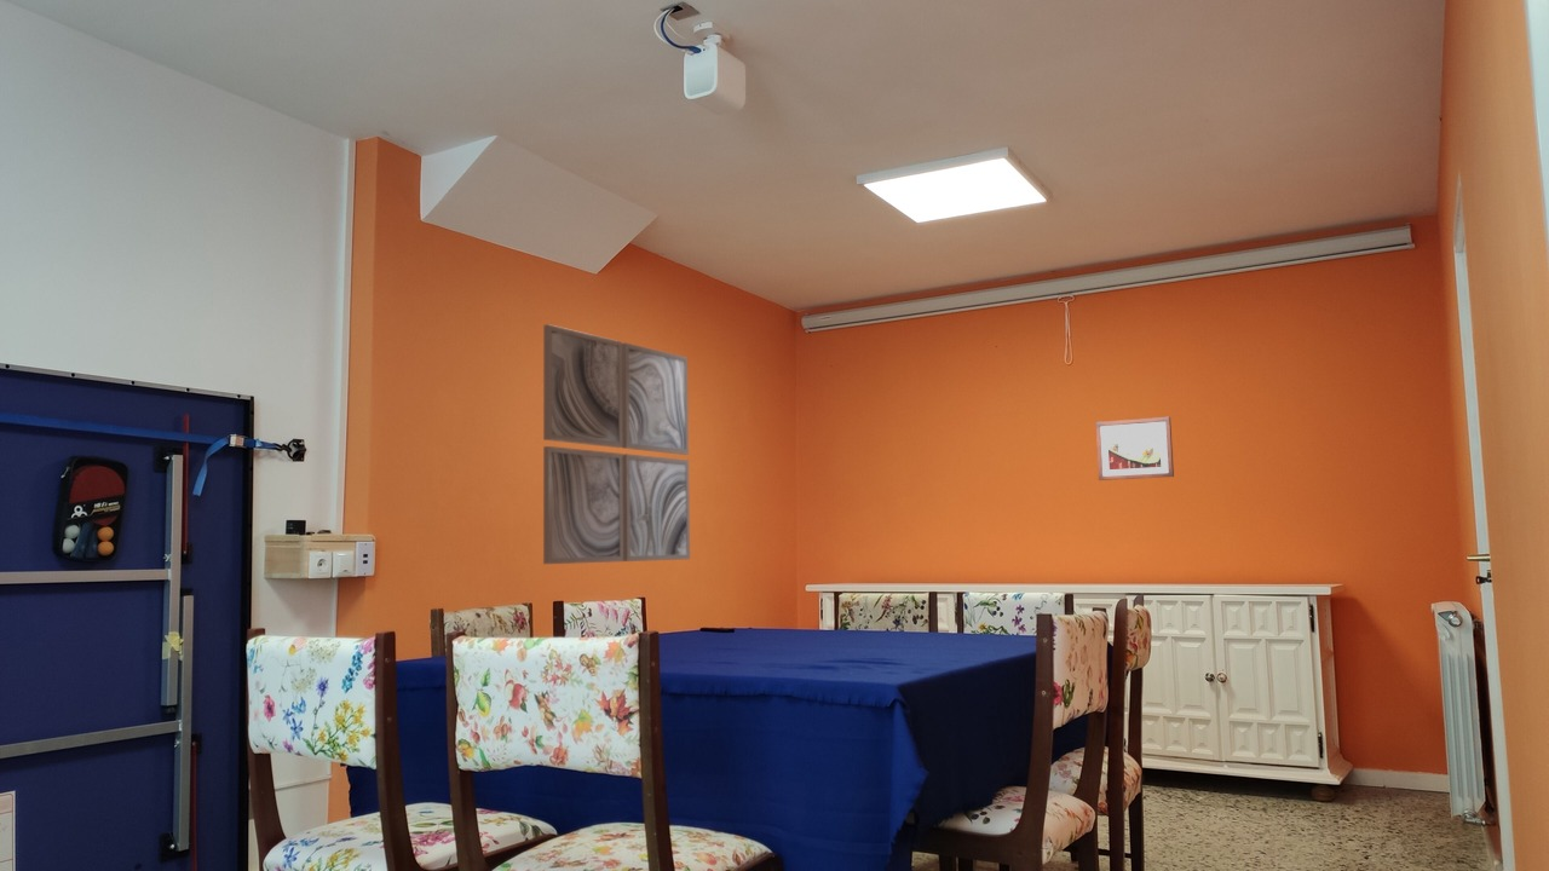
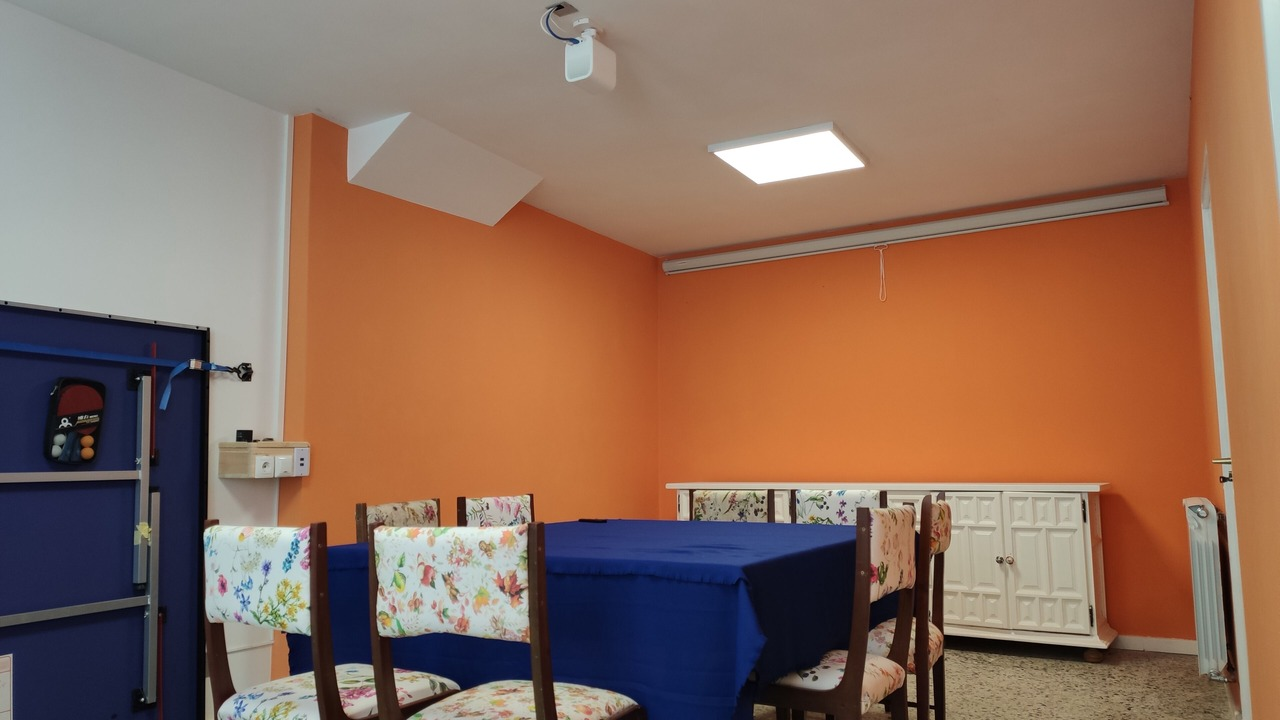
- wall art (1134, 449)
- wall art (622, 448)
